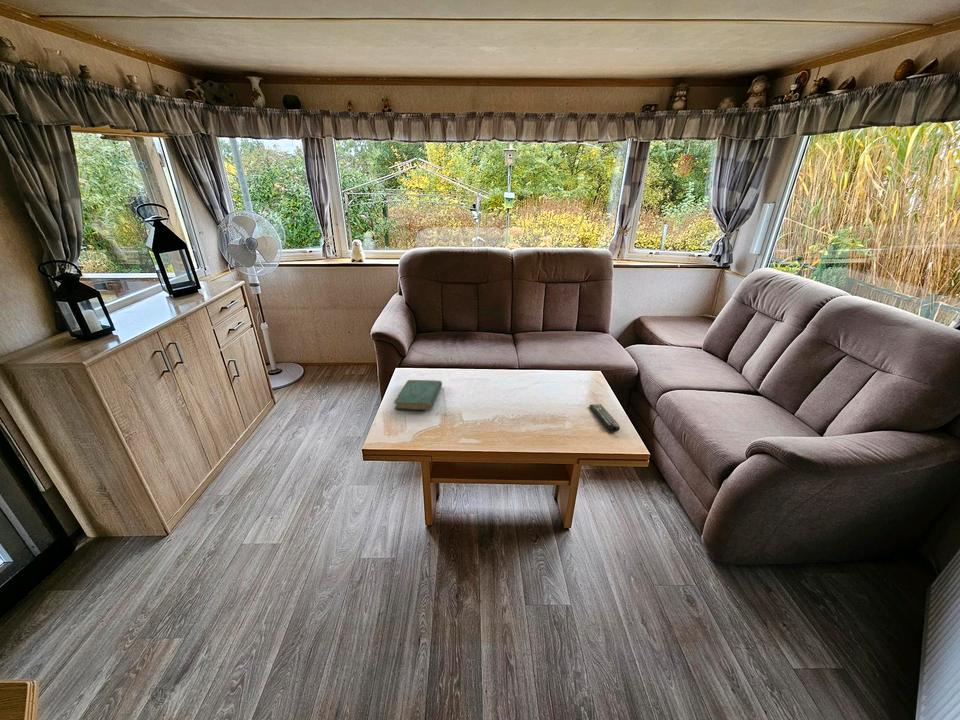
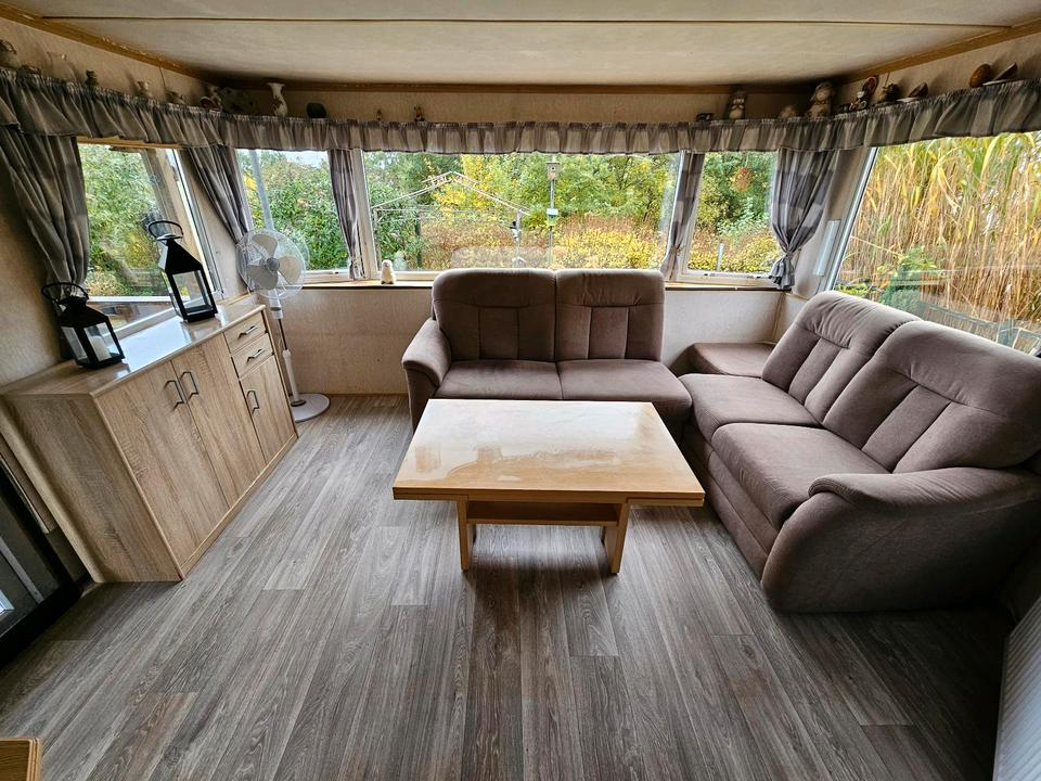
- remote control (603, 416)
- book (419, 393)
